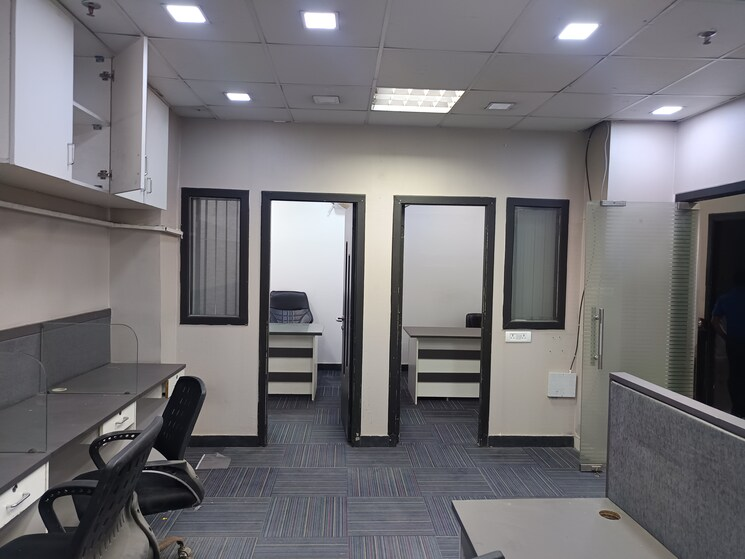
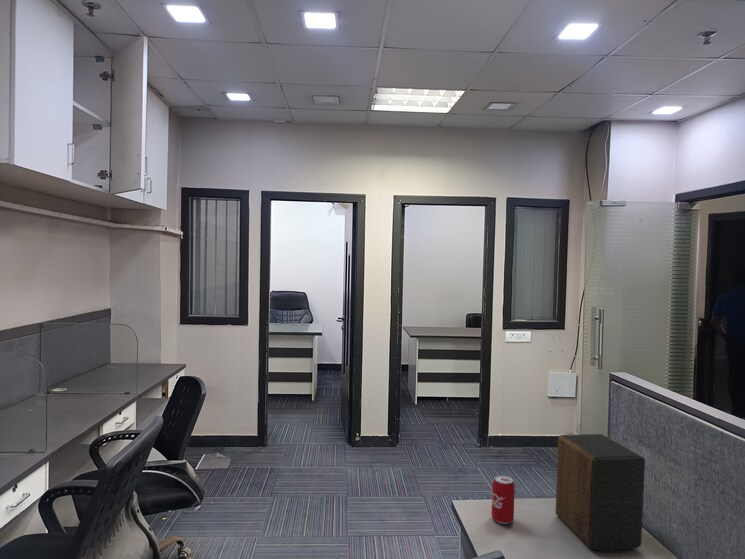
+ beverage can (503, 499)
+ speaker (597, 488)
